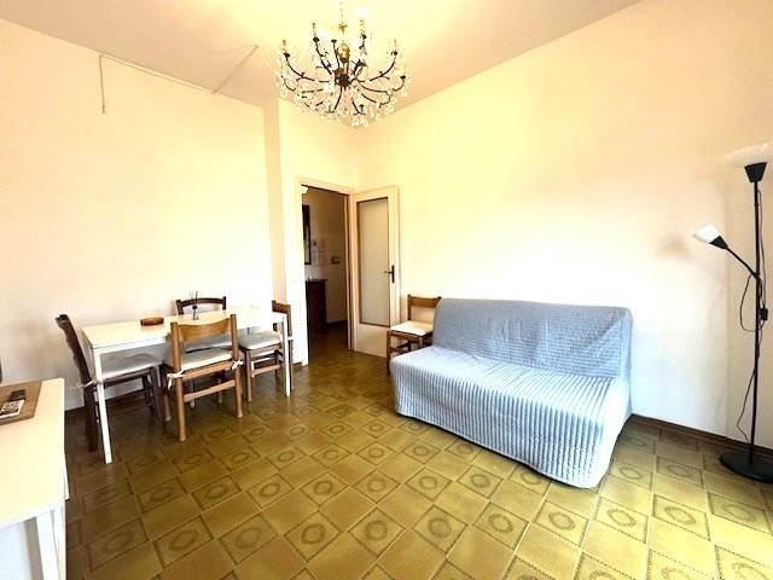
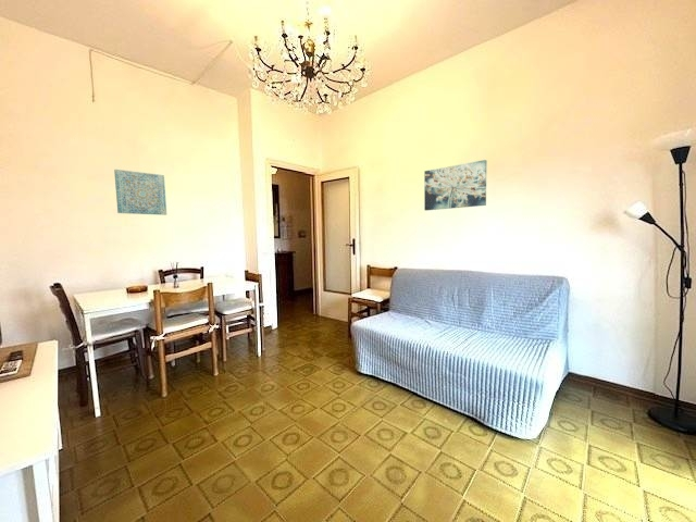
+ wall art (141, 192)
+ wall art (452, 187)
